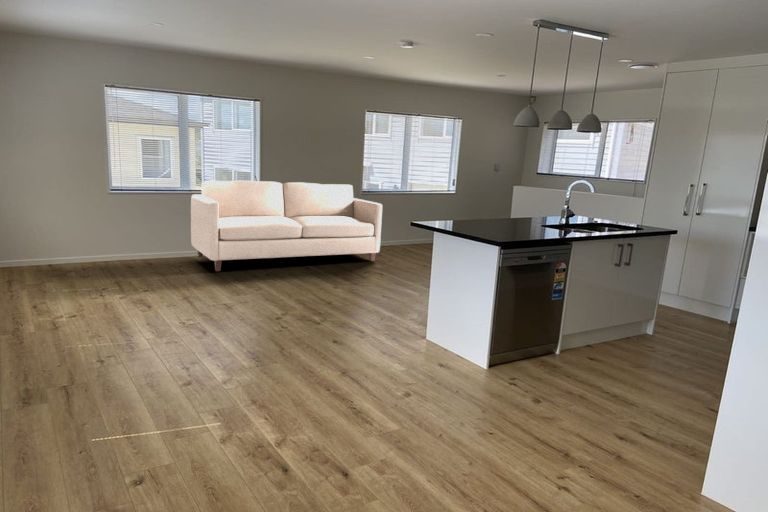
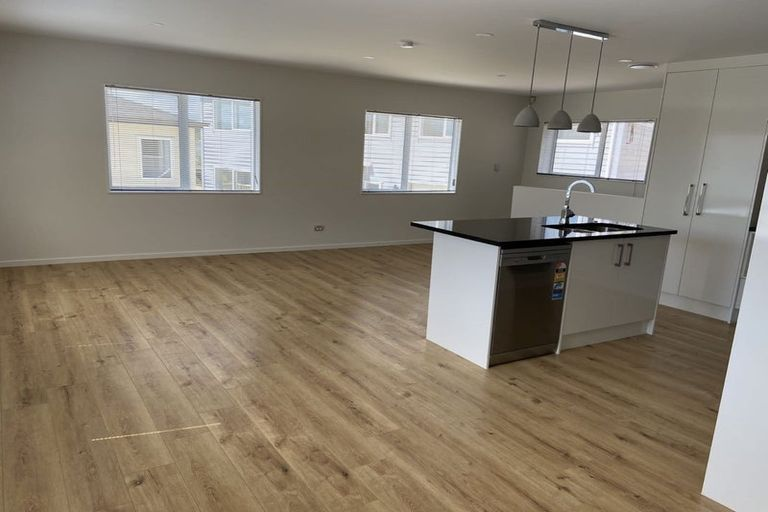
- sofa (289, 221)
